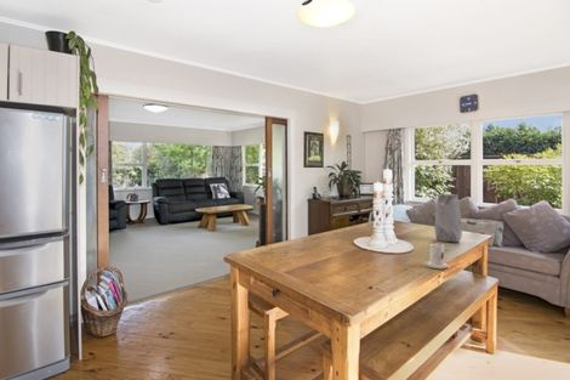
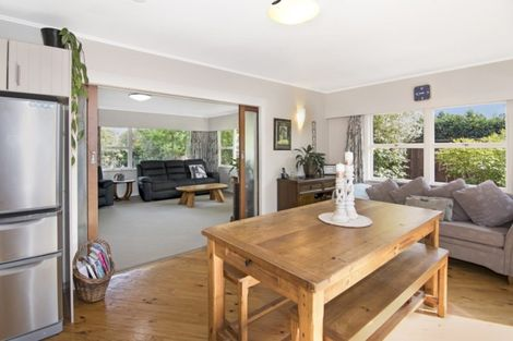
- vase (448, 217)
- candle (437, 254)
